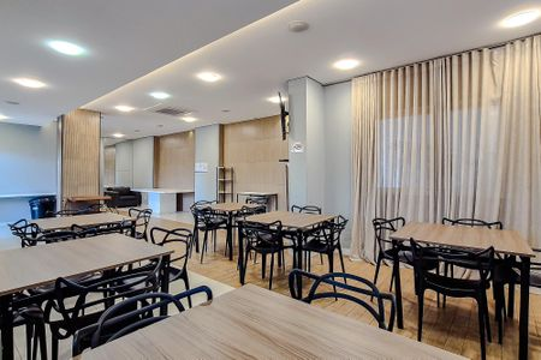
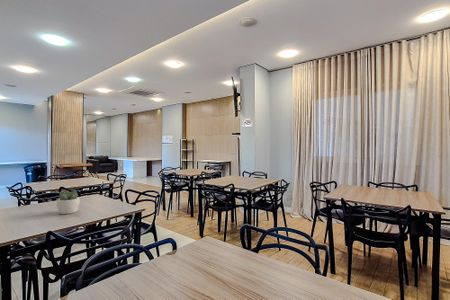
+ succulent plant (68, 201)
